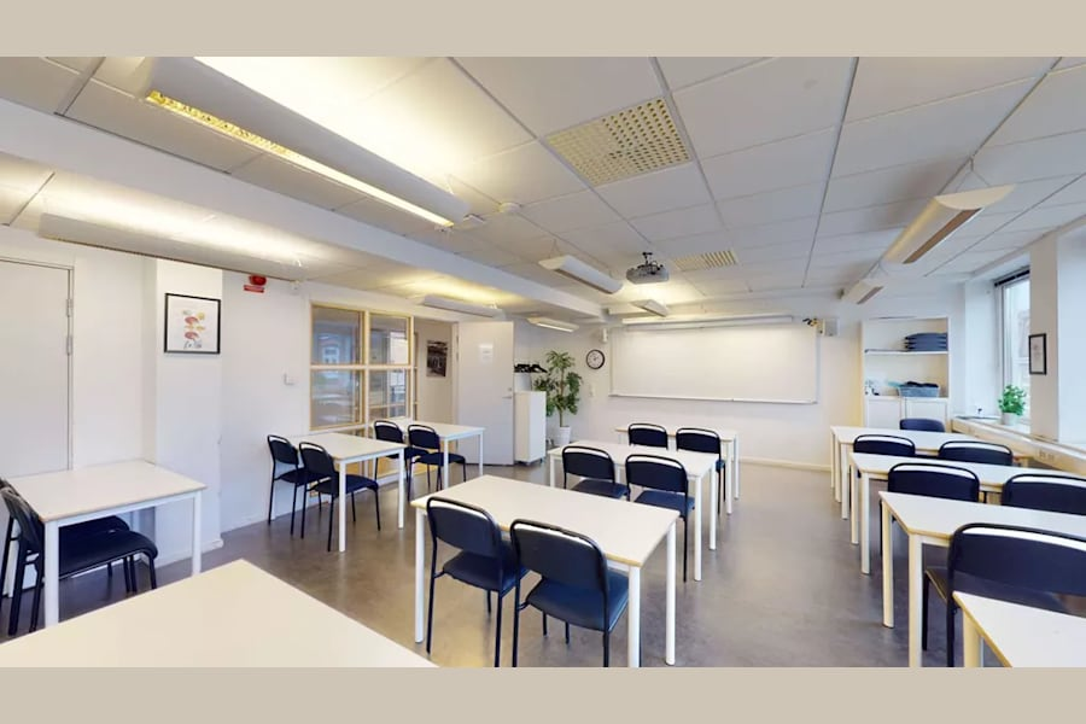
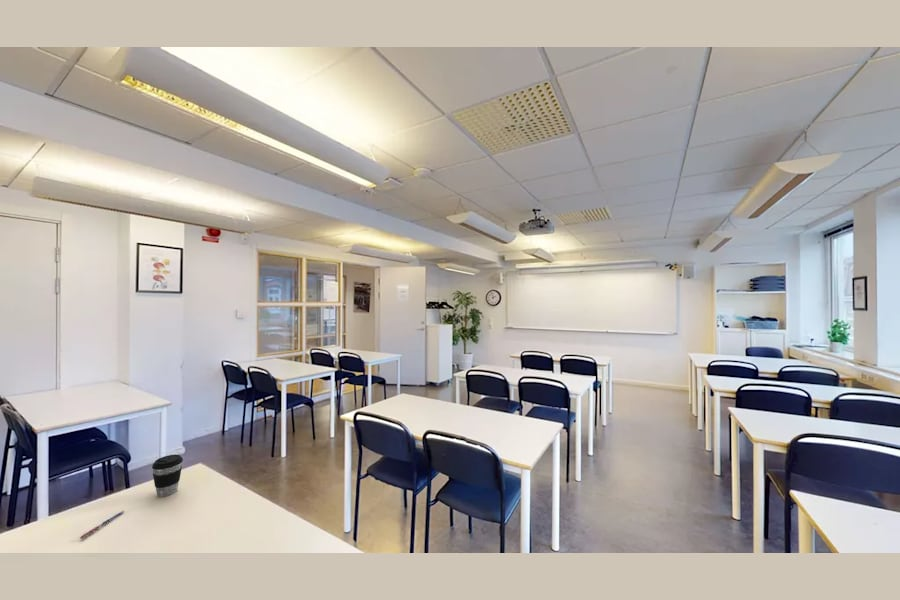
+ pen (103, 523)
+ coffee cup (167, 475)
